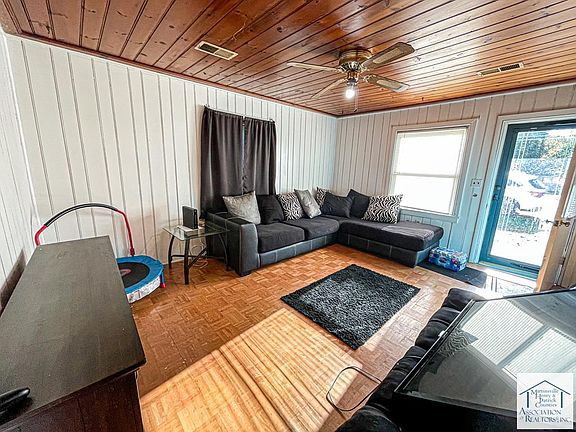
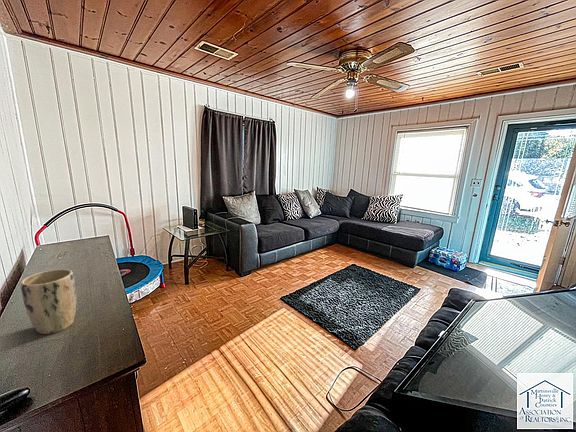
+ plant pot (52, 301)
